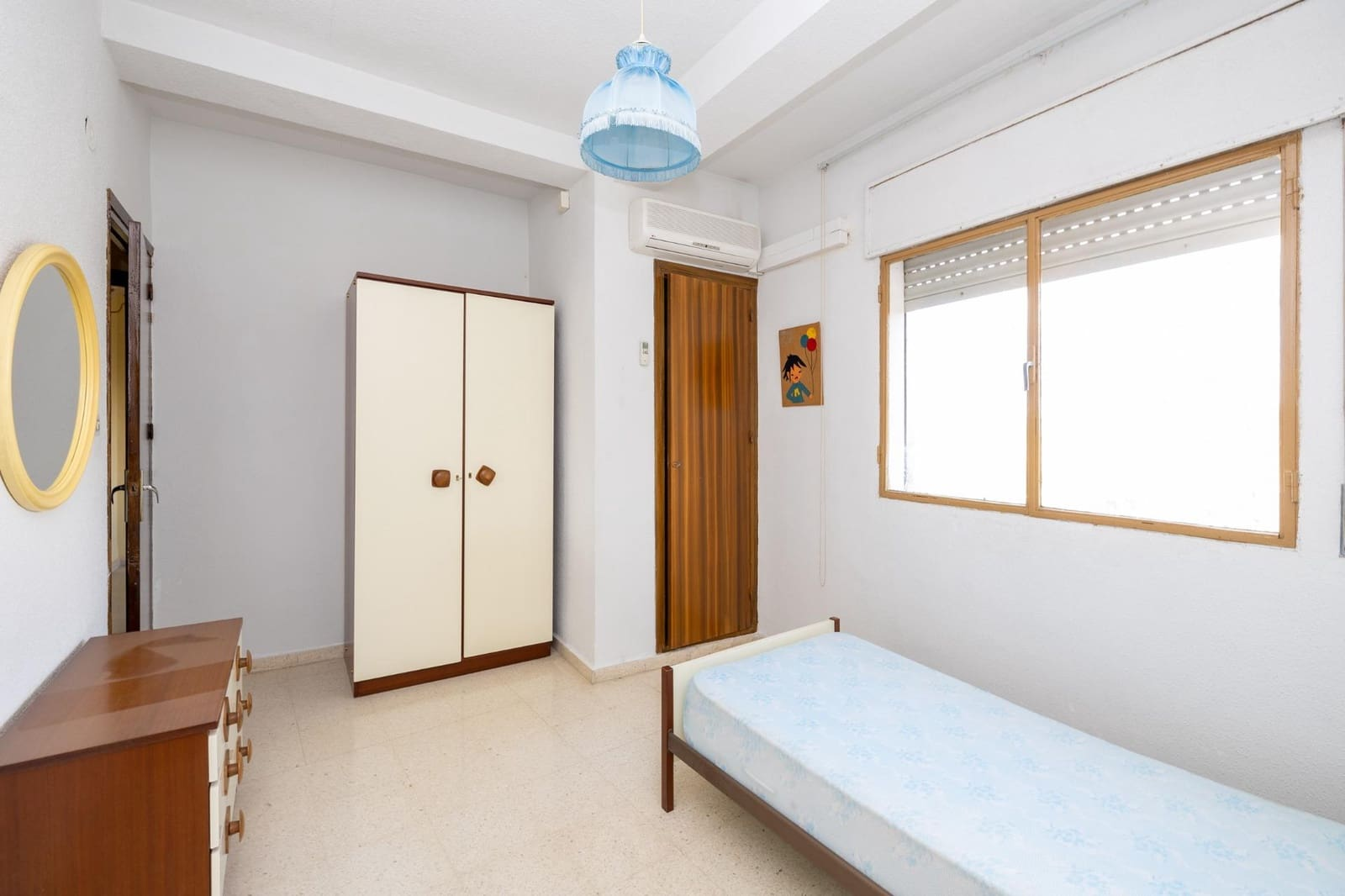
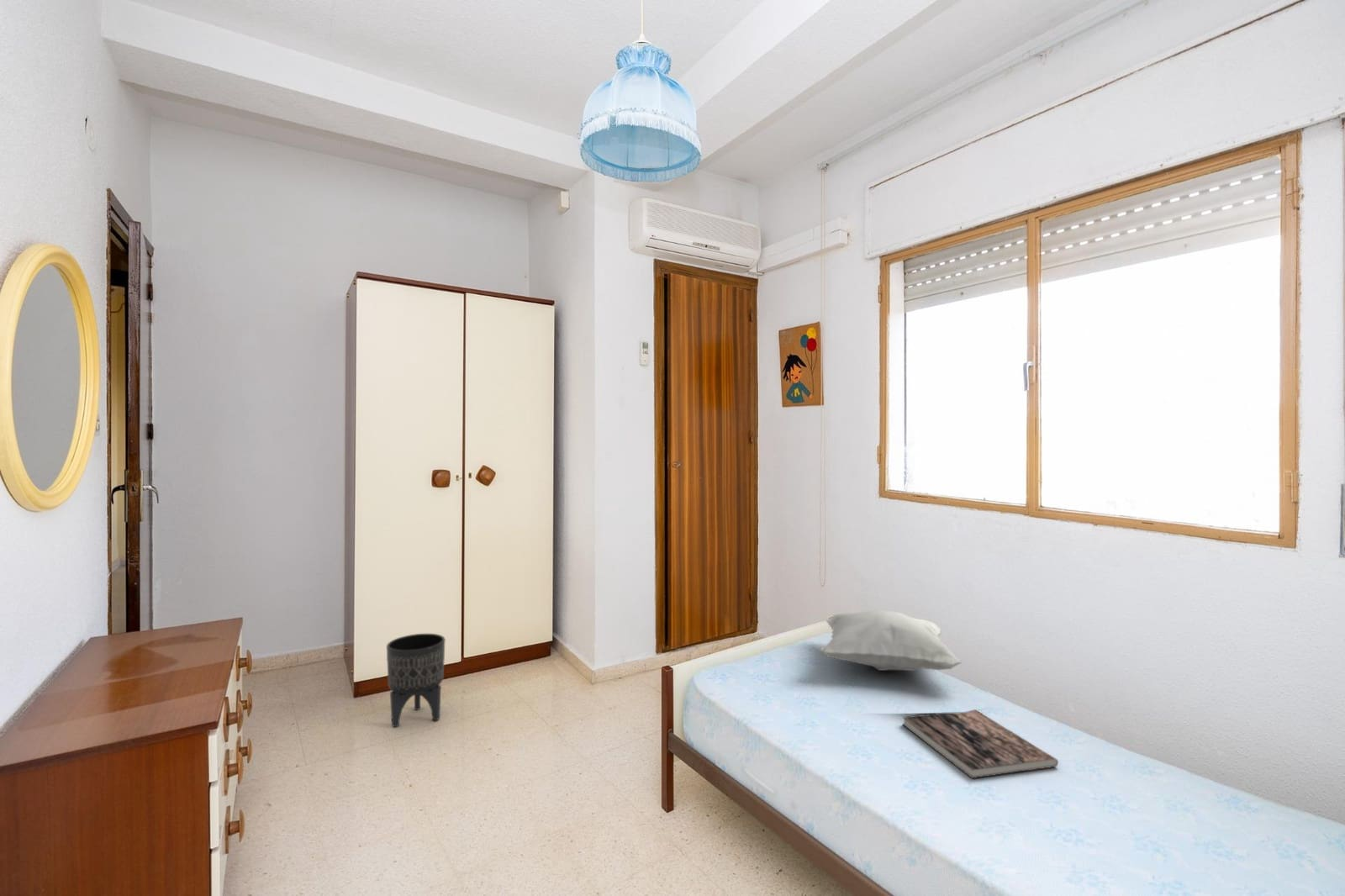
+ planter (416, 679)
+ cushion (885, 639)
+ book (974, 740)
